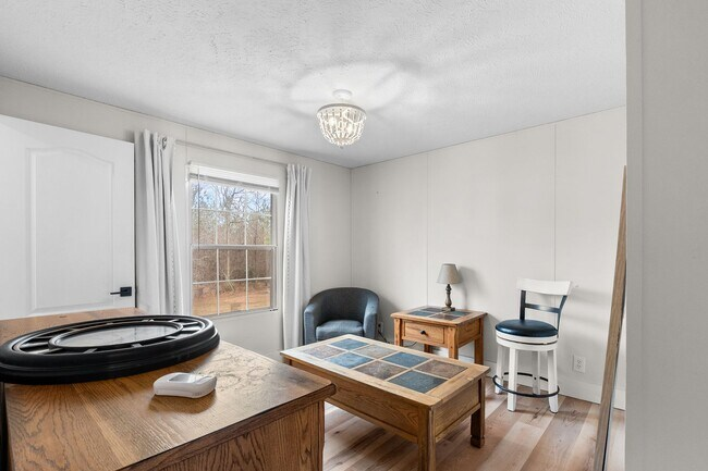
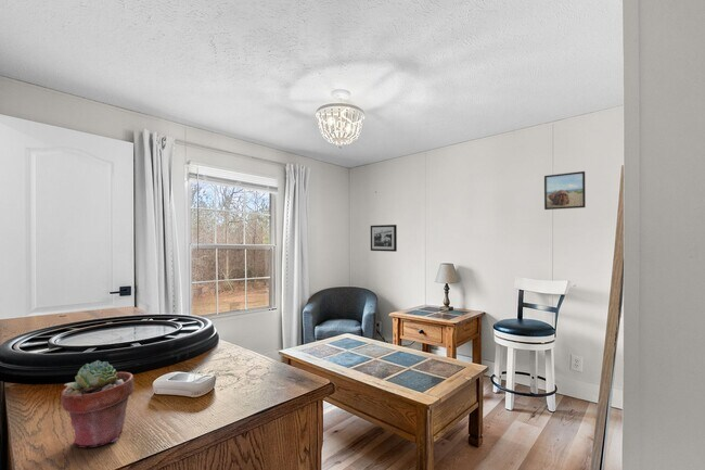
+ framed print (564, 191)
+ picture frame (383, 238)
+ potted succulent (99, 398)
